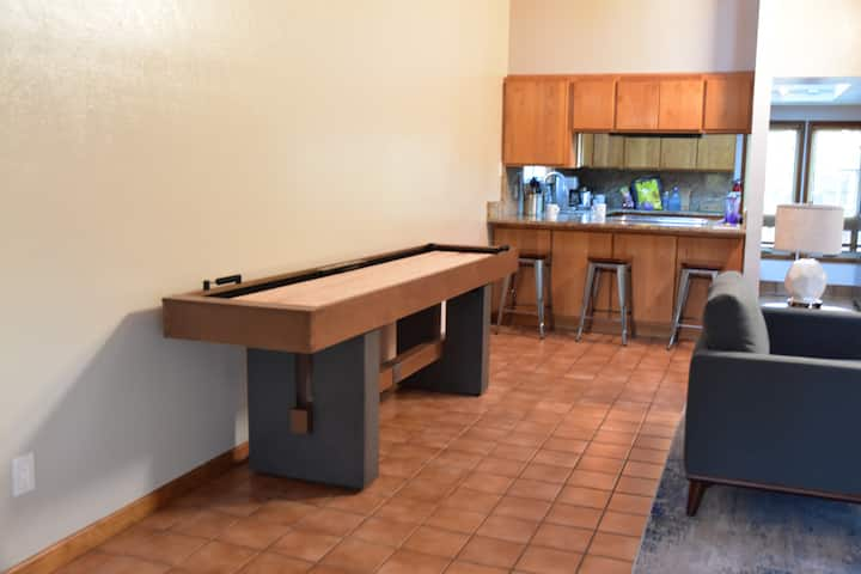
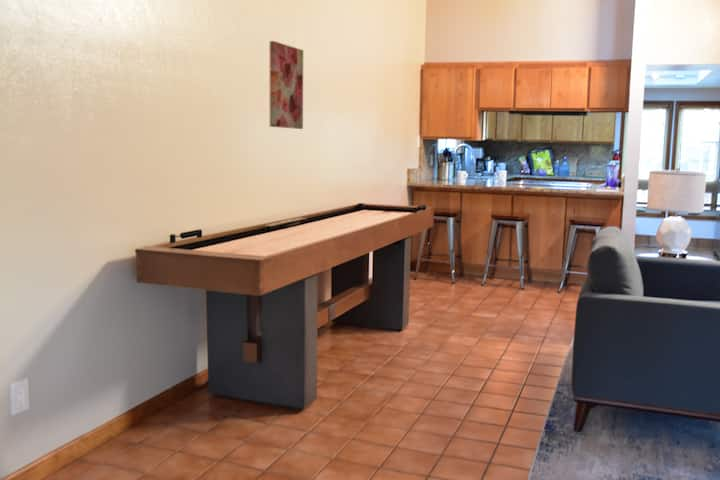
+ wall art (287, 87)
